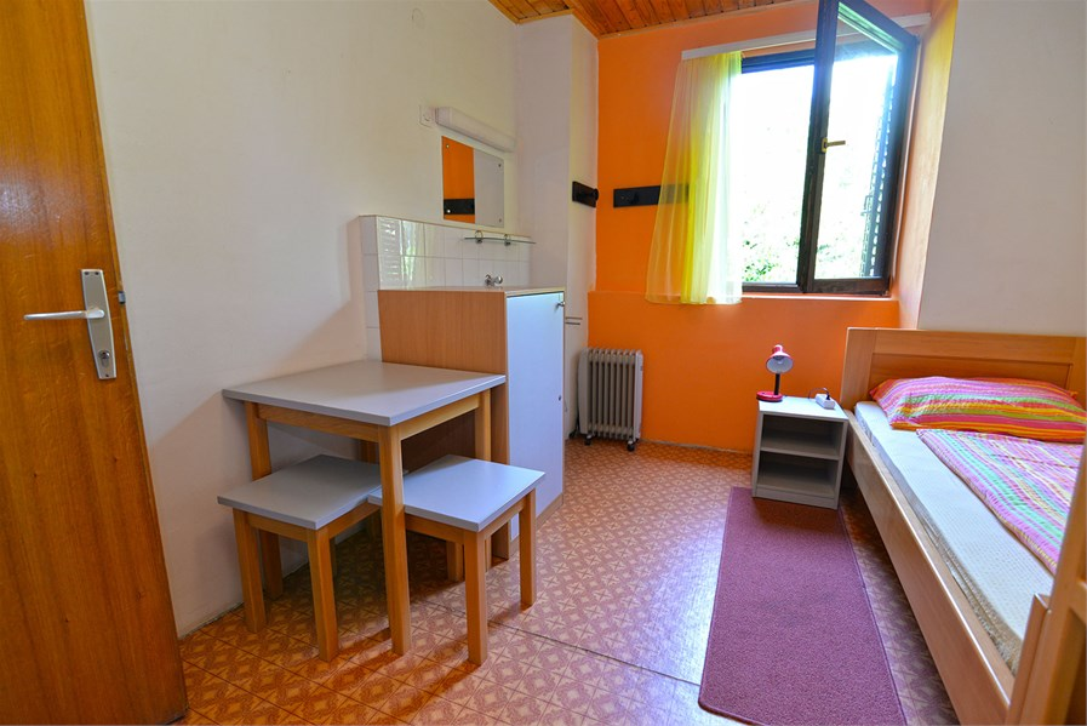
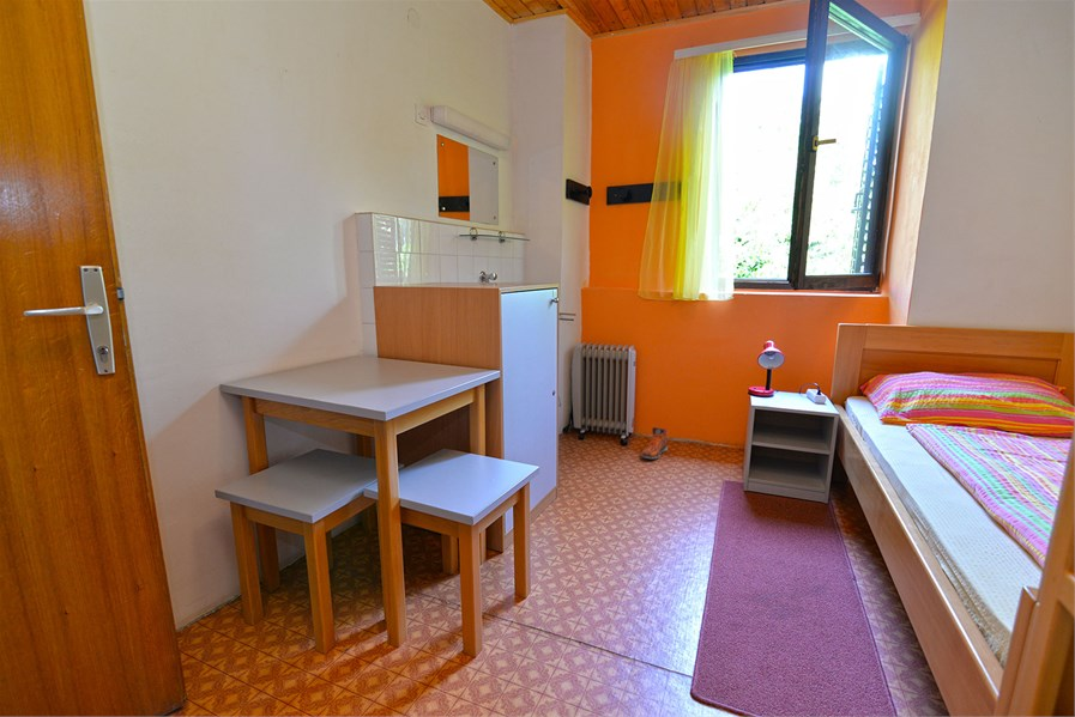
+ sneaker (653, 440)
